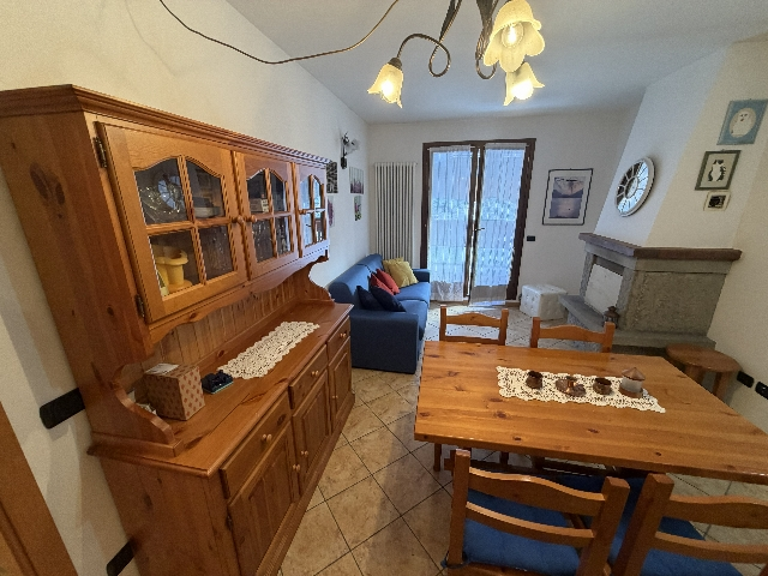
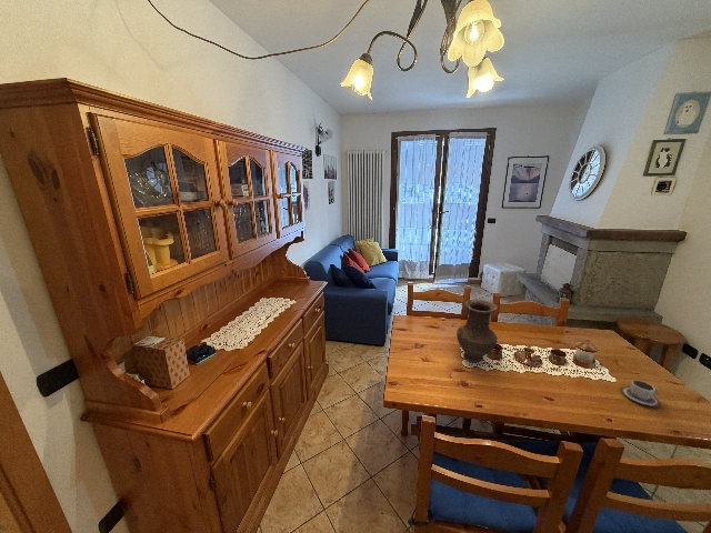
+ vase (477, 331)
+ cup (641, 391)
